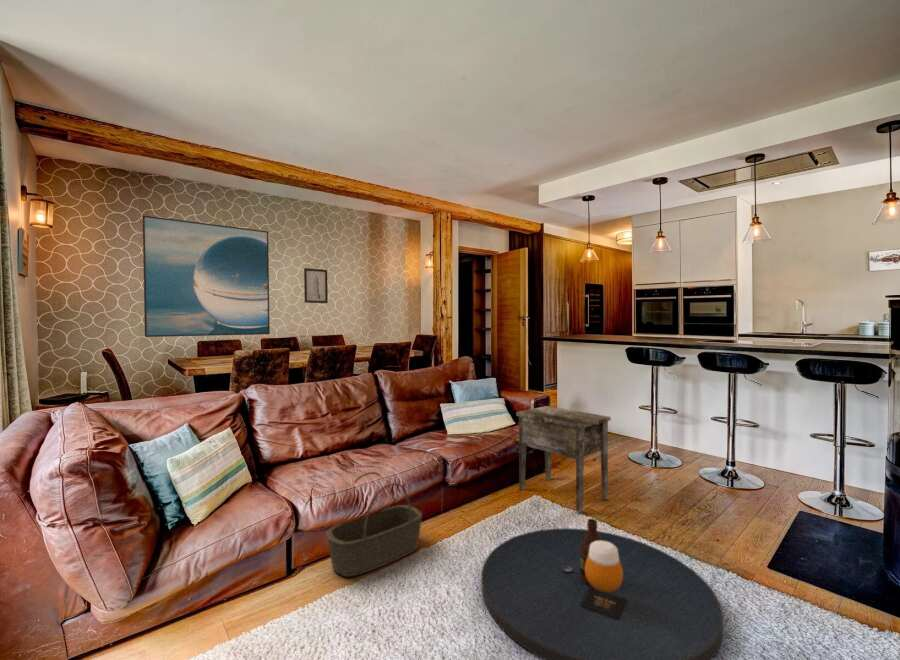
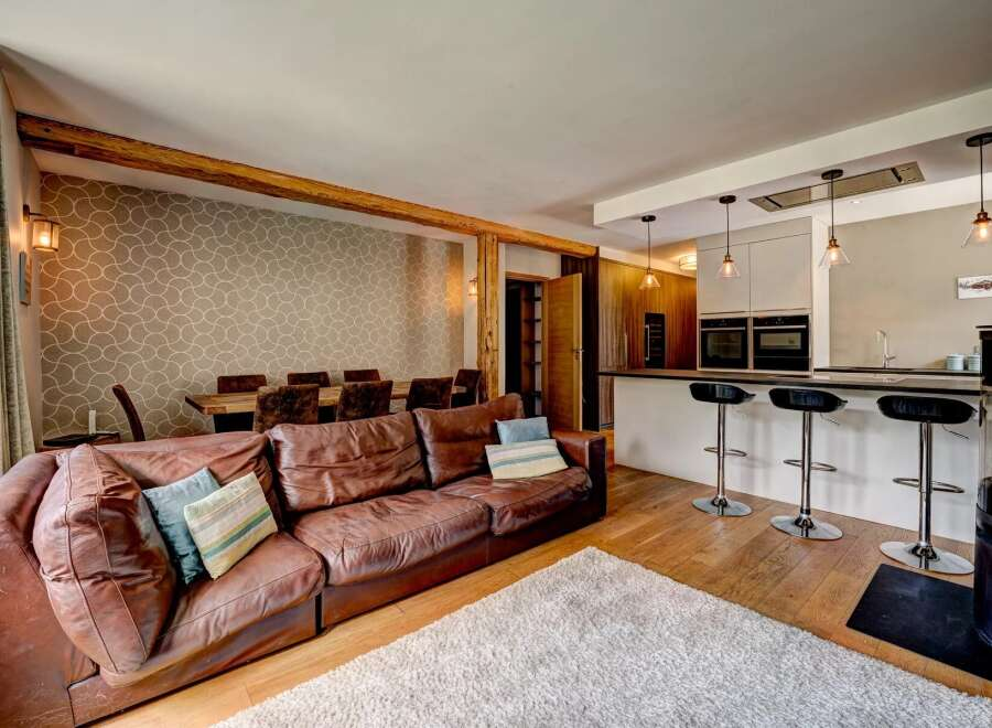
- round table (592, 555)
- basket (376, 517)
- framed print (211, 279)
- side table (562, 454)
- wall art (316, 286)
